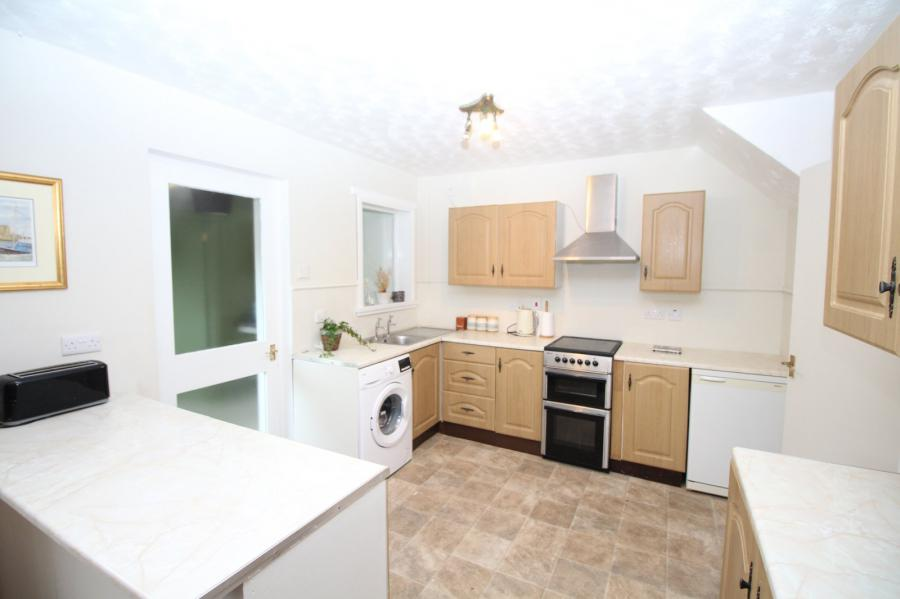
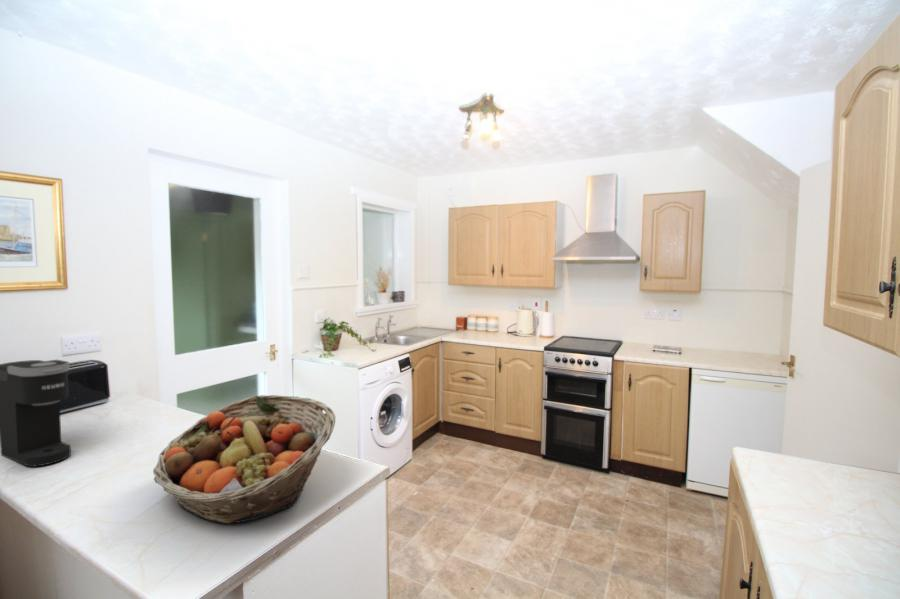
+ coffee maker (34, 408)
+ fruit basket (249, 451)
